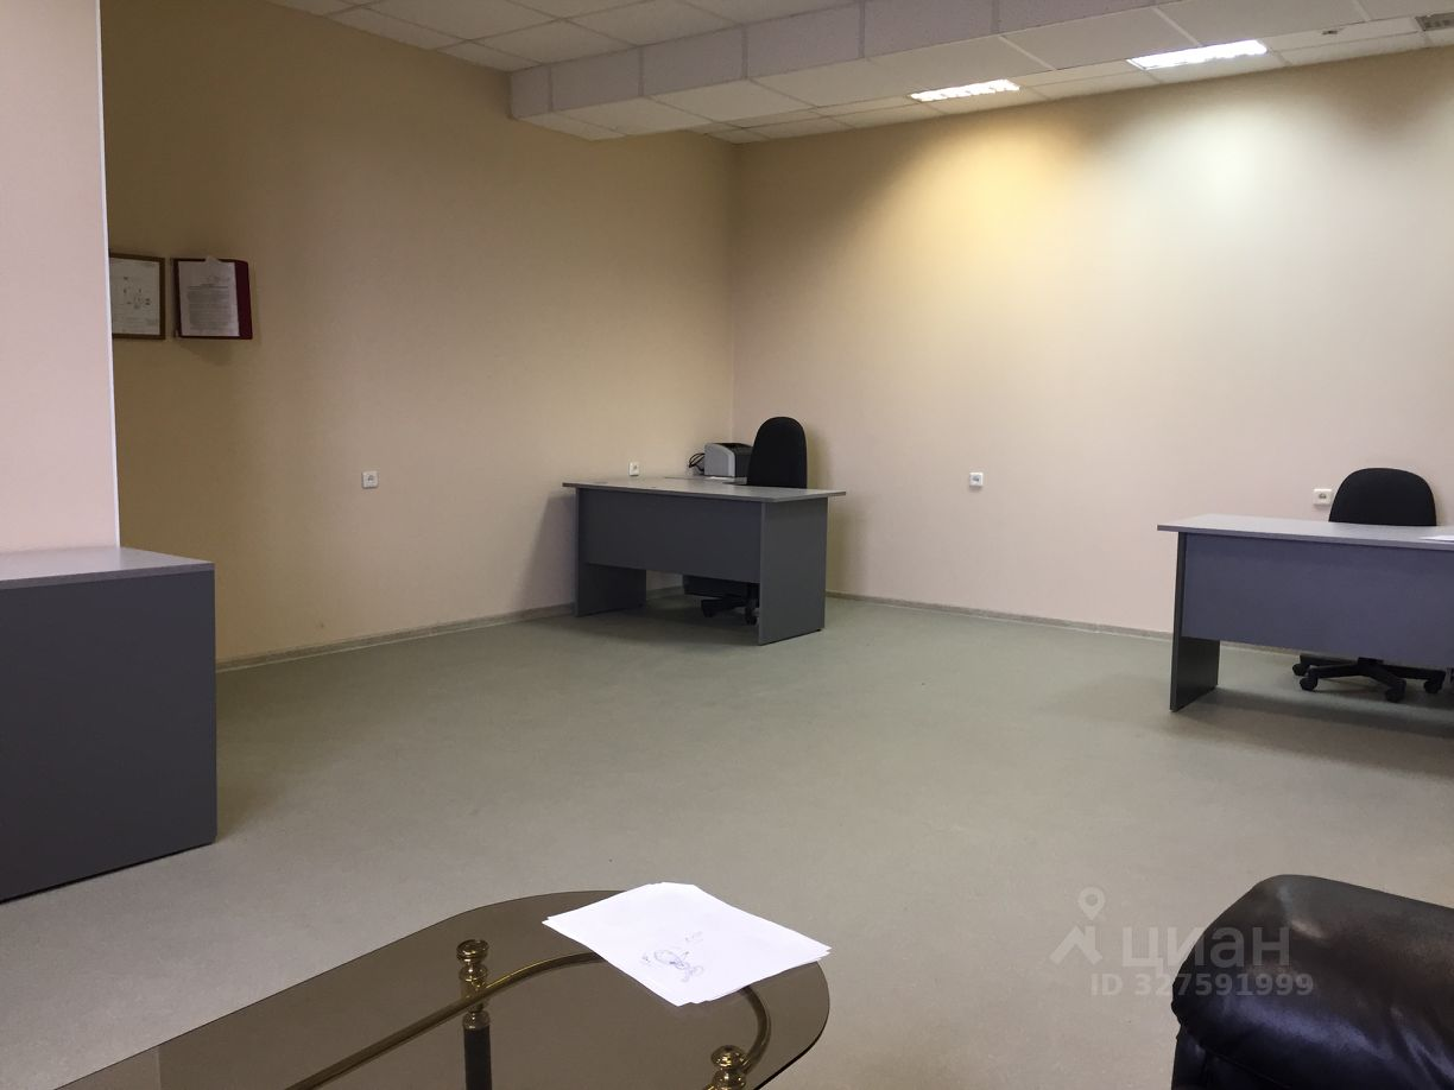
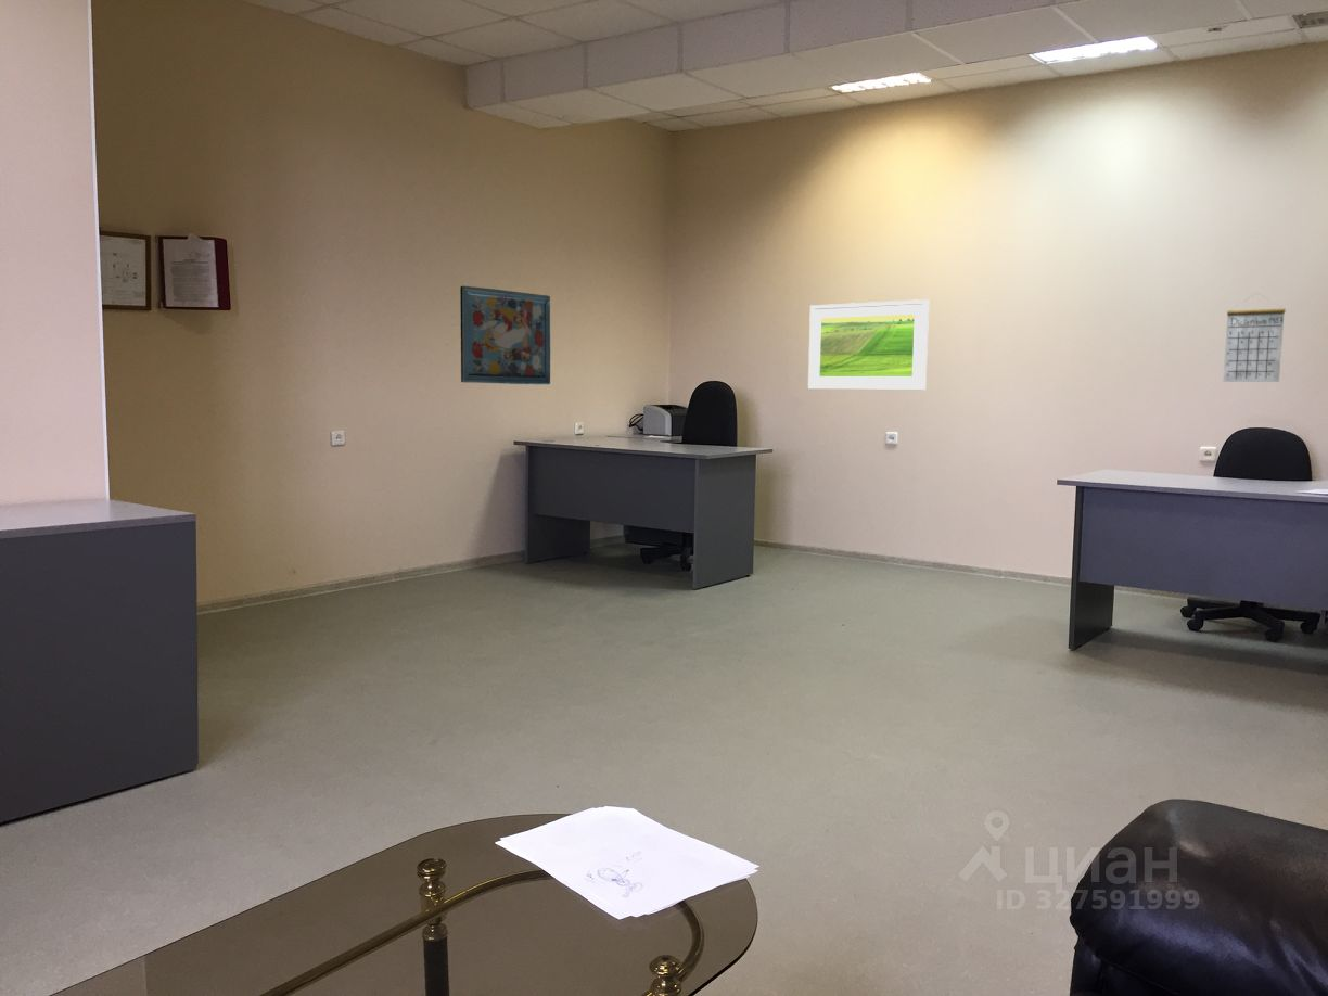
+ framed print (866, 346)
+ calendar (1253, 336)
+ rug (507, 337)
